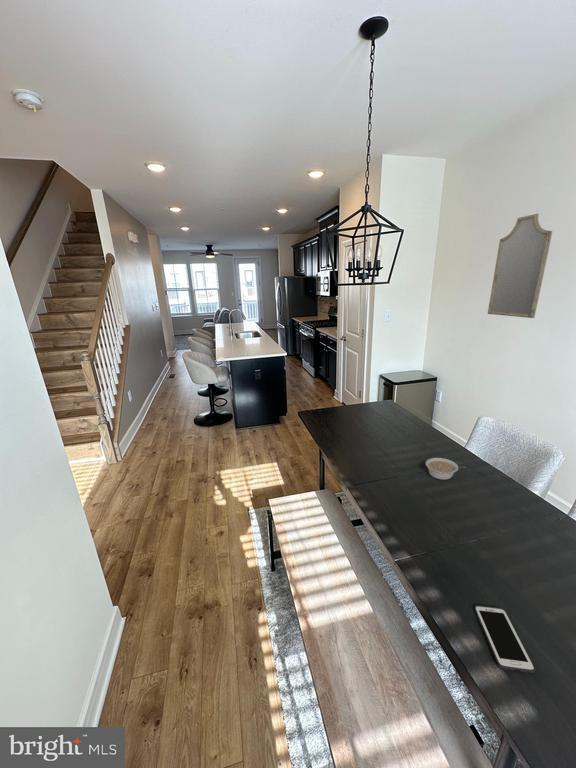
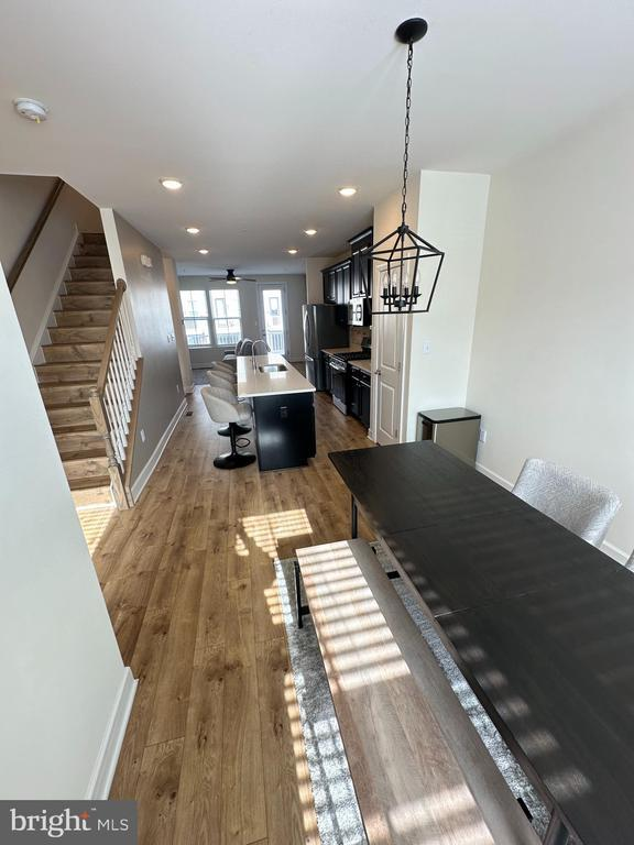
- home mirror (517, 268)
- cell phone (501, 636)
- legume (442, 468)
